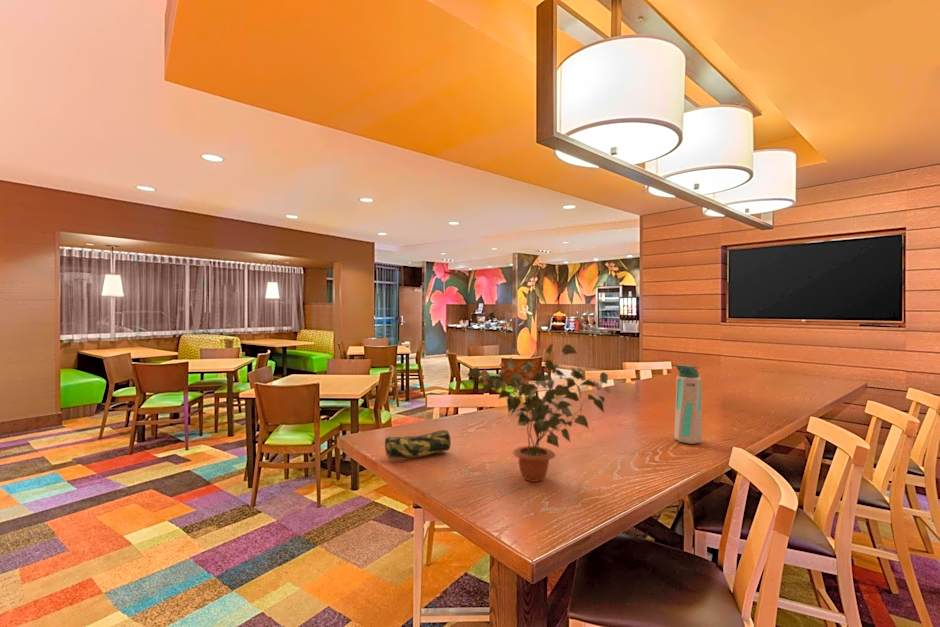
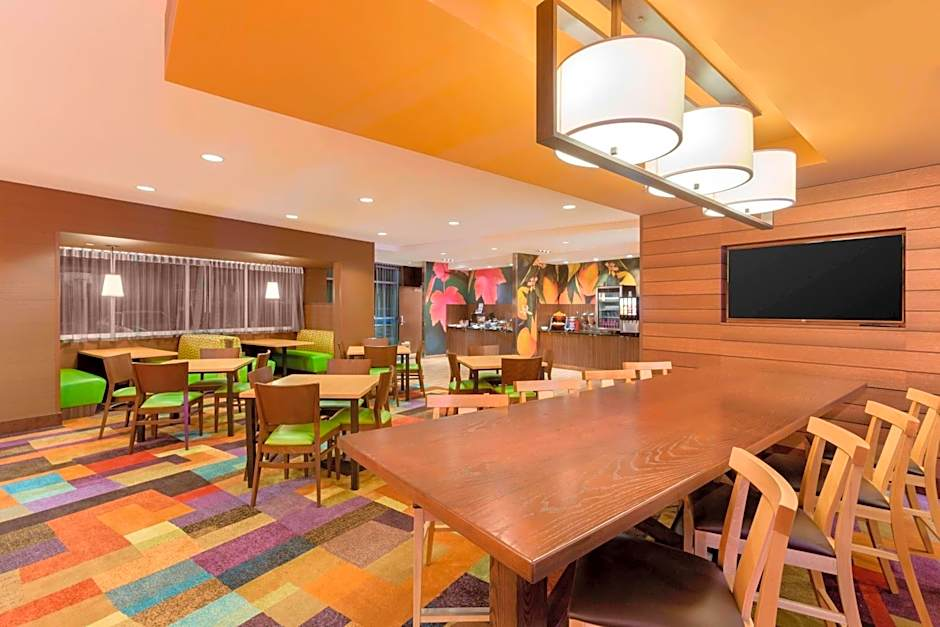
- water bottle (687, 403)
- potted plant (536, 410)
- pencil case (416, 444)
